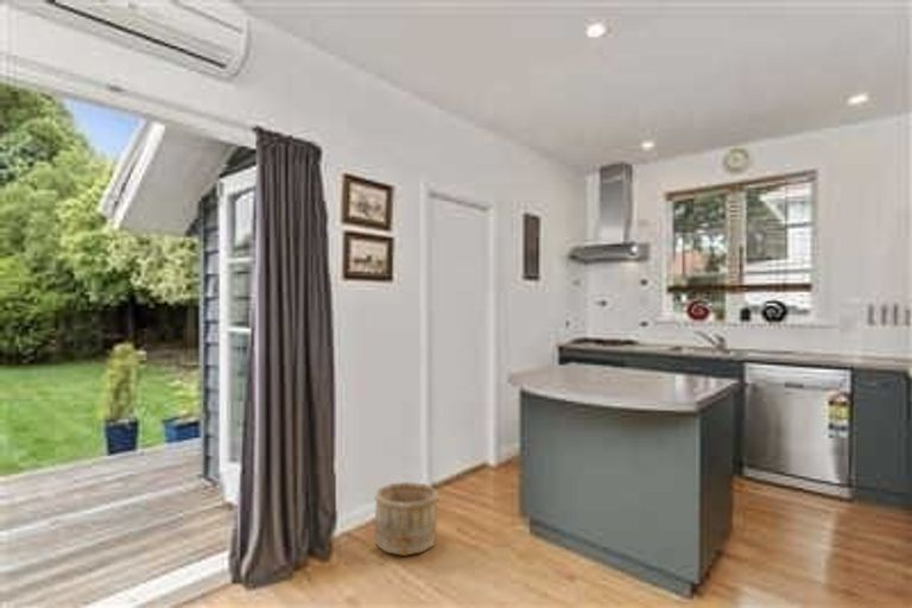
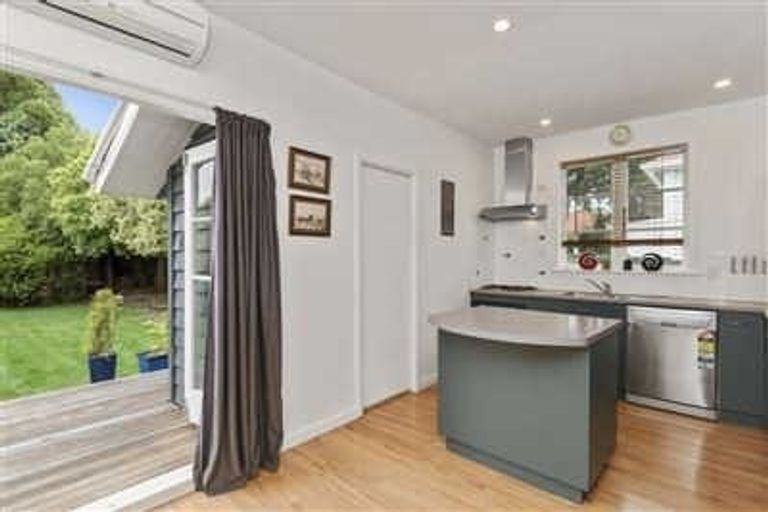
- wooden bucket (406, 517)
